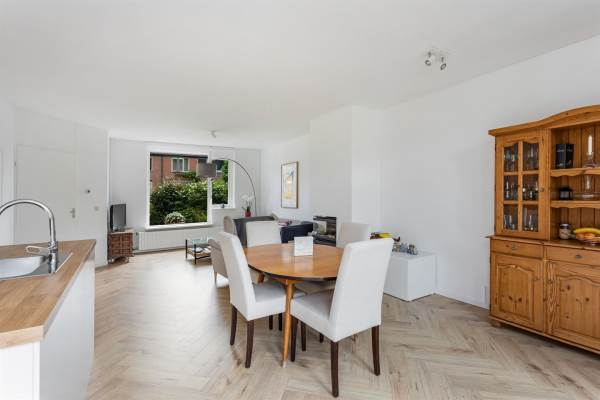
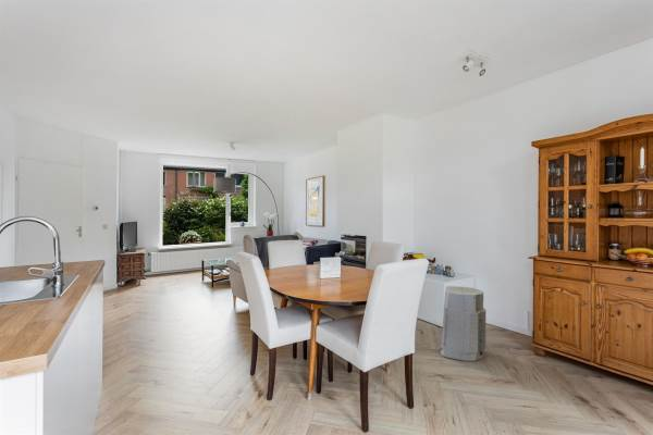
+ air purifier (461, 321)
